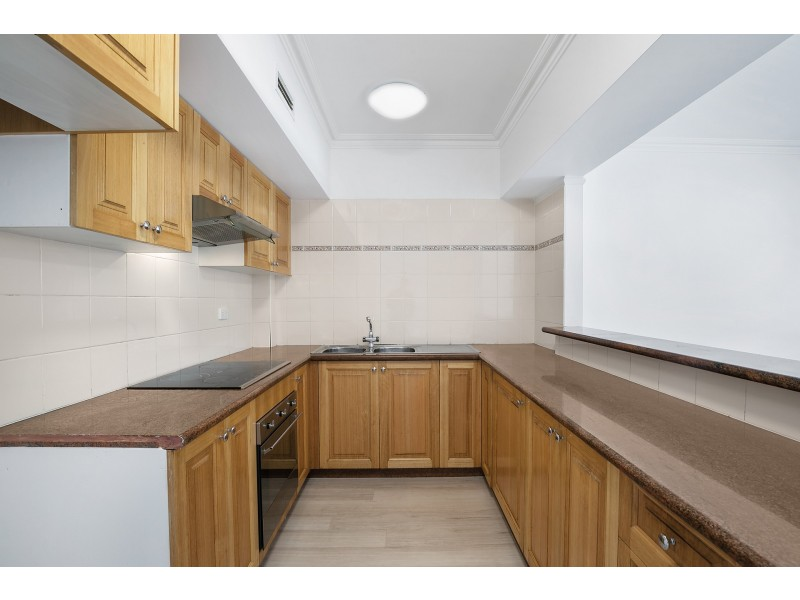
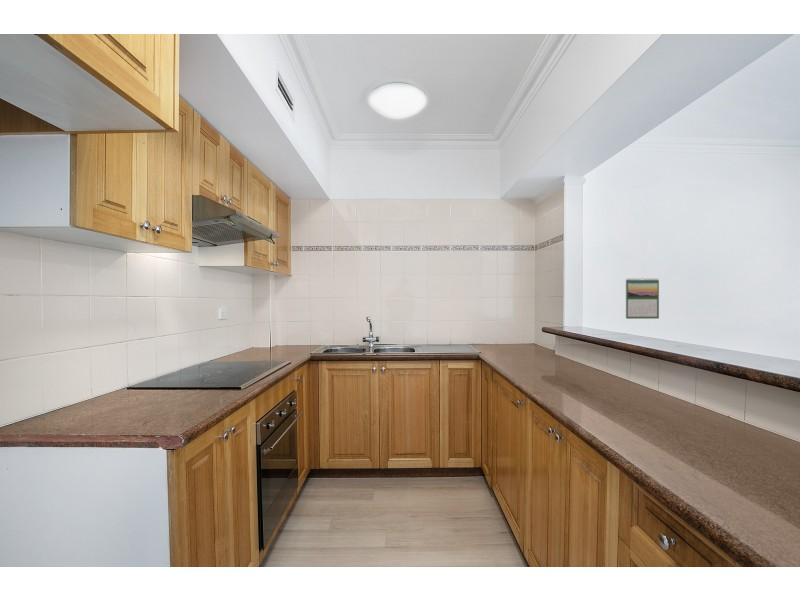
+ calendar (642, 298)
